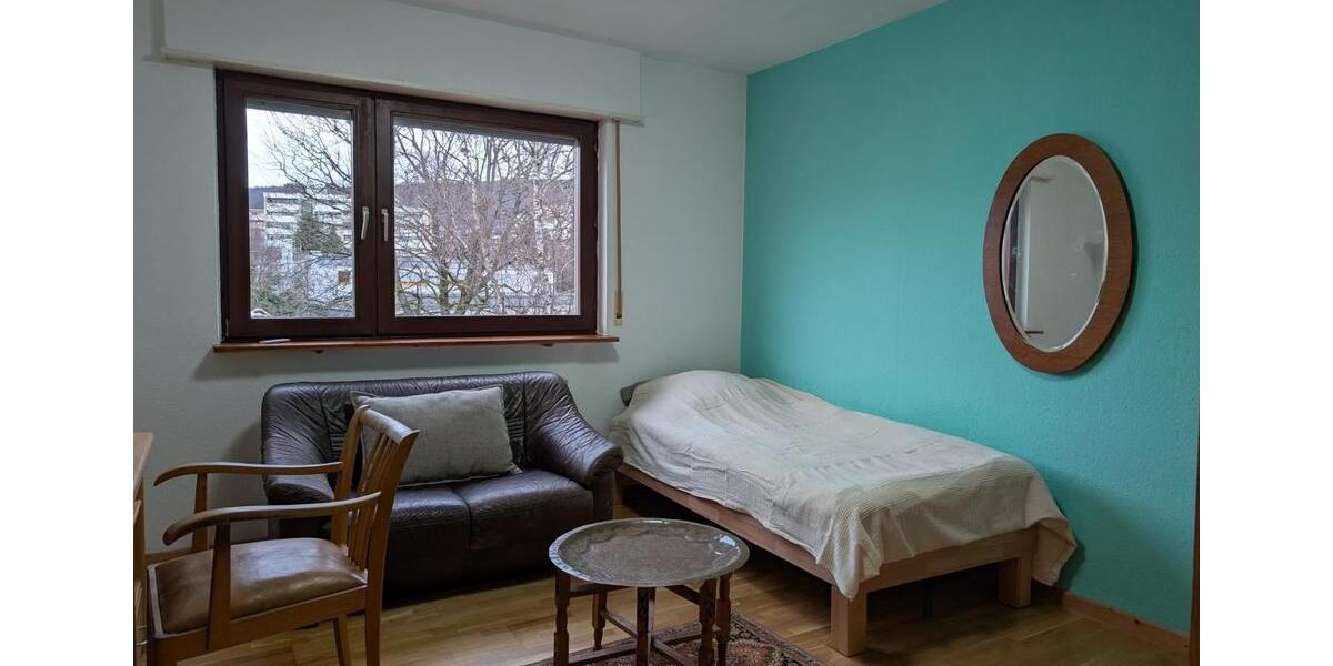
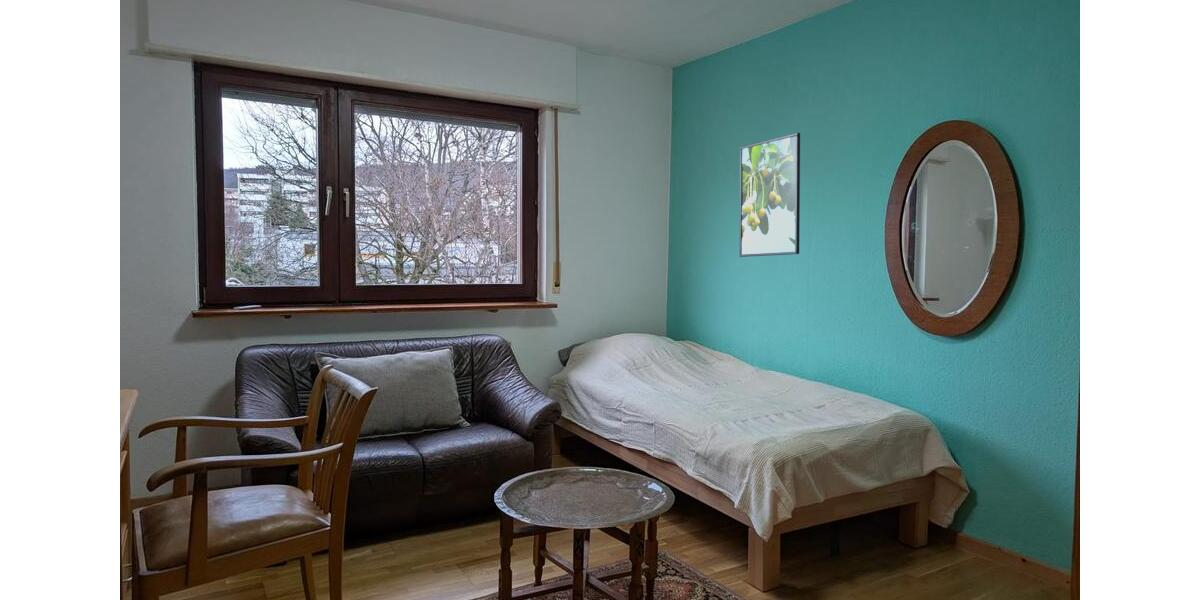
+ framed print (768, 198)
